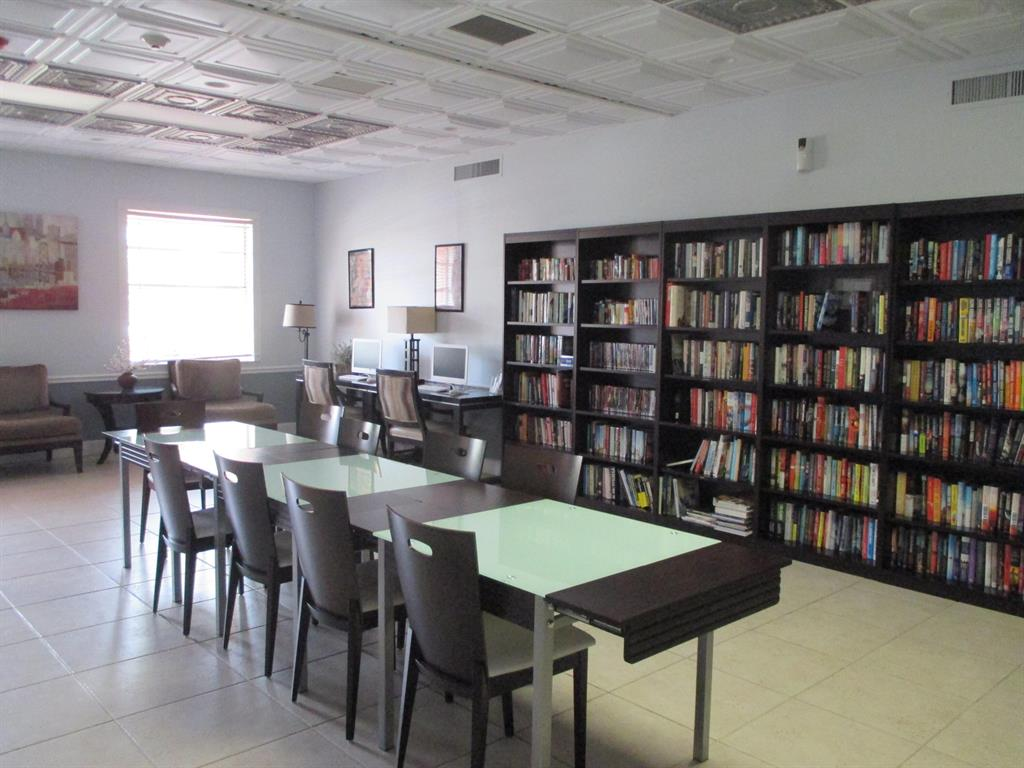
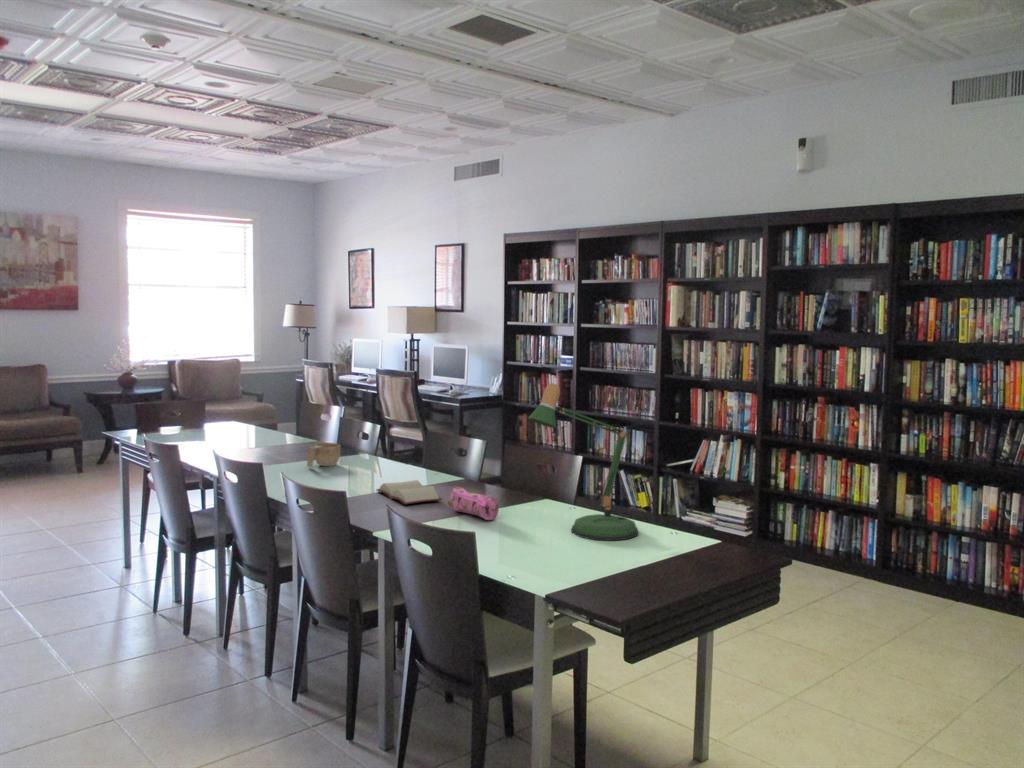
+ cup (322, 455)
+ desk lamp (611, 464)
+ pencil case (473, 503)
+ hardback book (408, 490)
